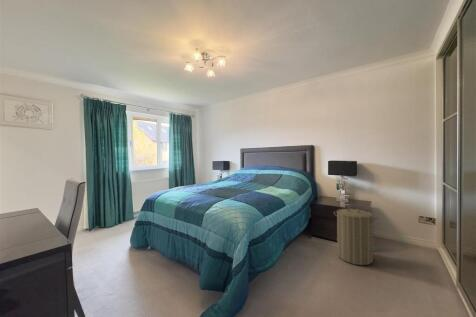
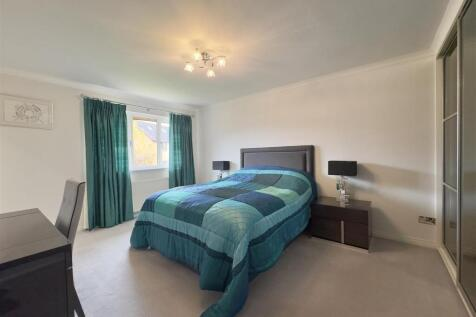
- laundry hamper (354, 231)
